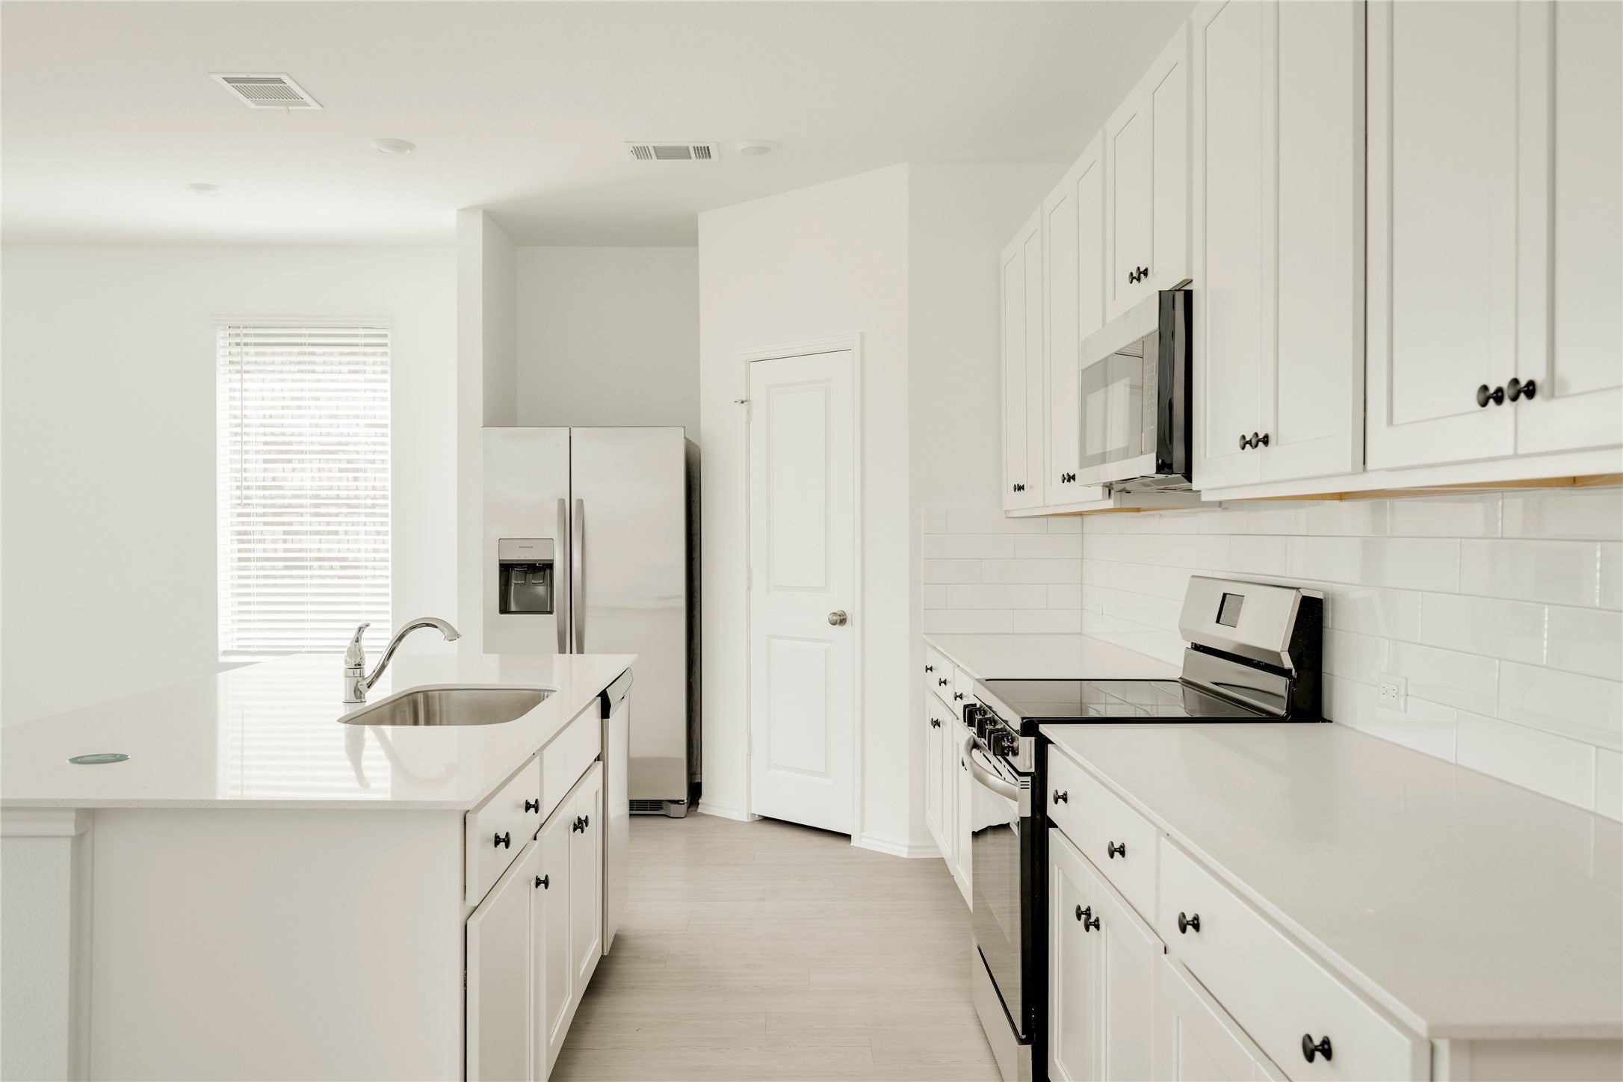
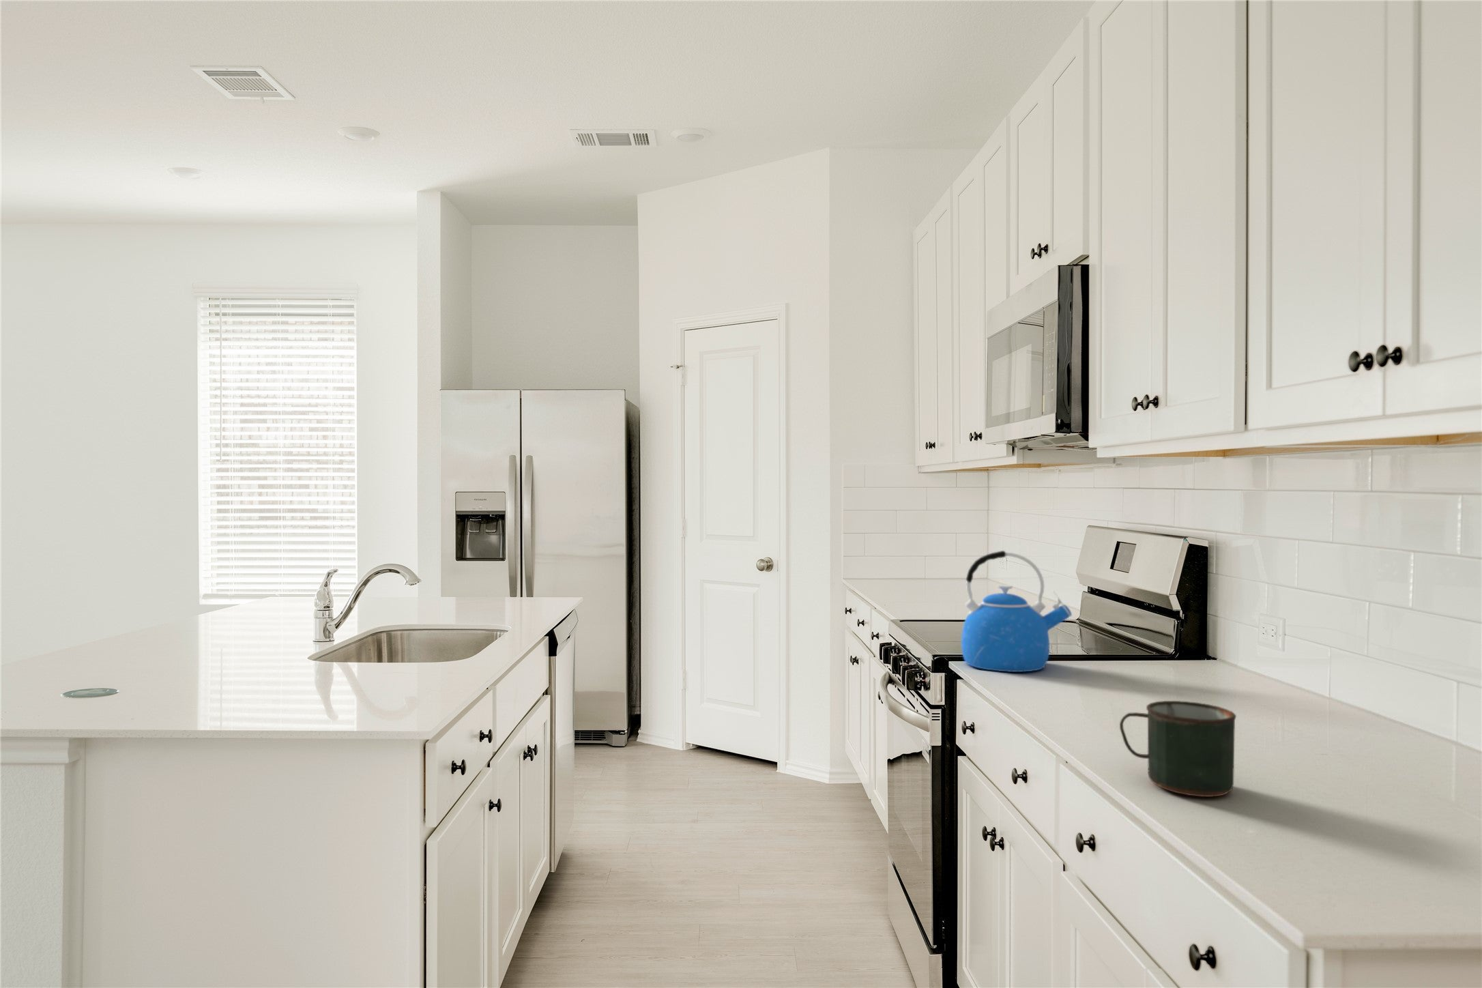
+ mug (1175, 745)
+ kettle (1016, 608)
